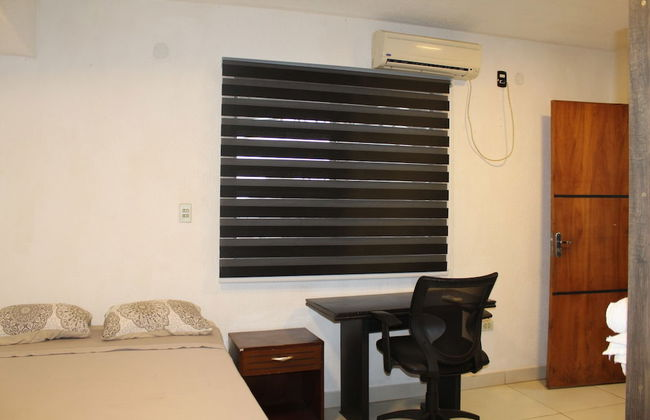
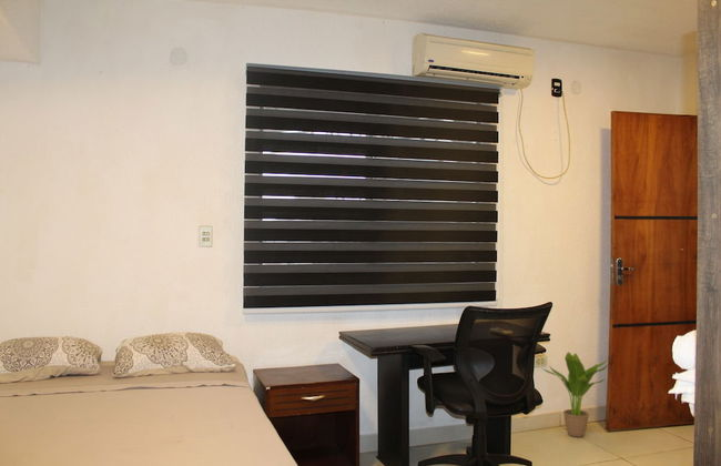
+ potted plant (582, 392)
